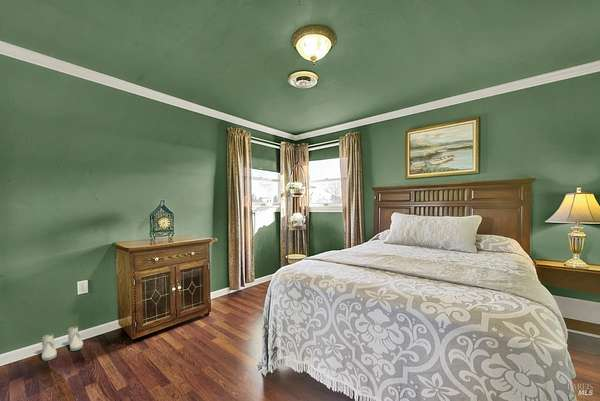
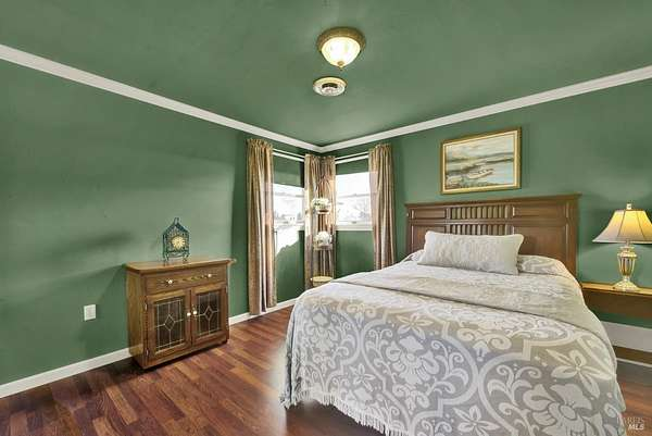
- boots (68, 340)
